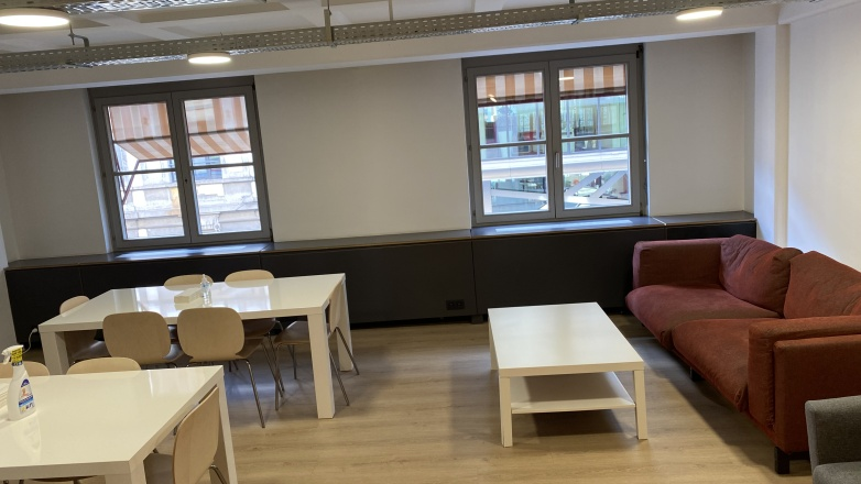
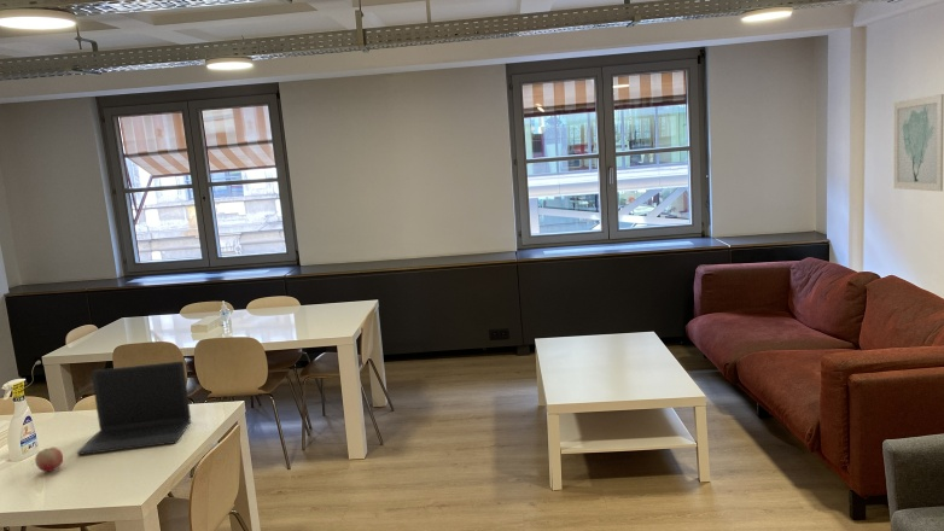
+ laptop (132, 405)
+ wall art (916, 144)
+ fruit (48, 459)
